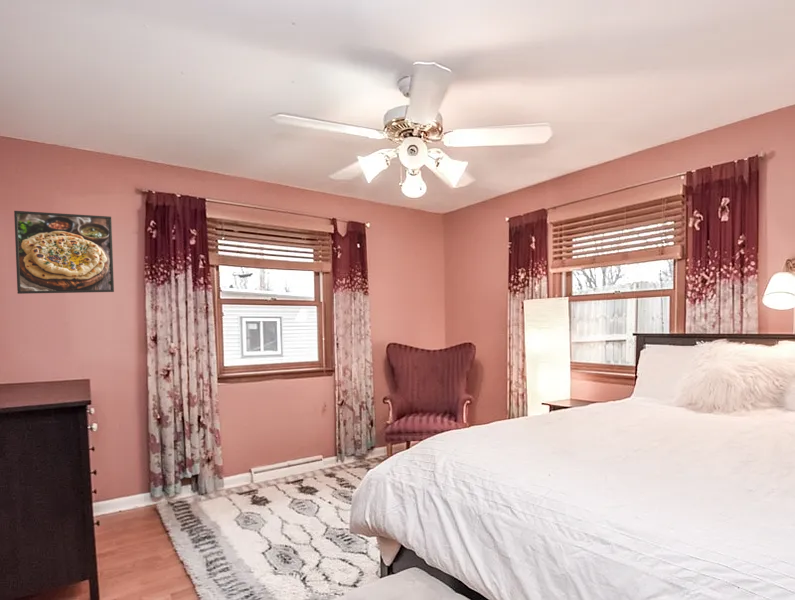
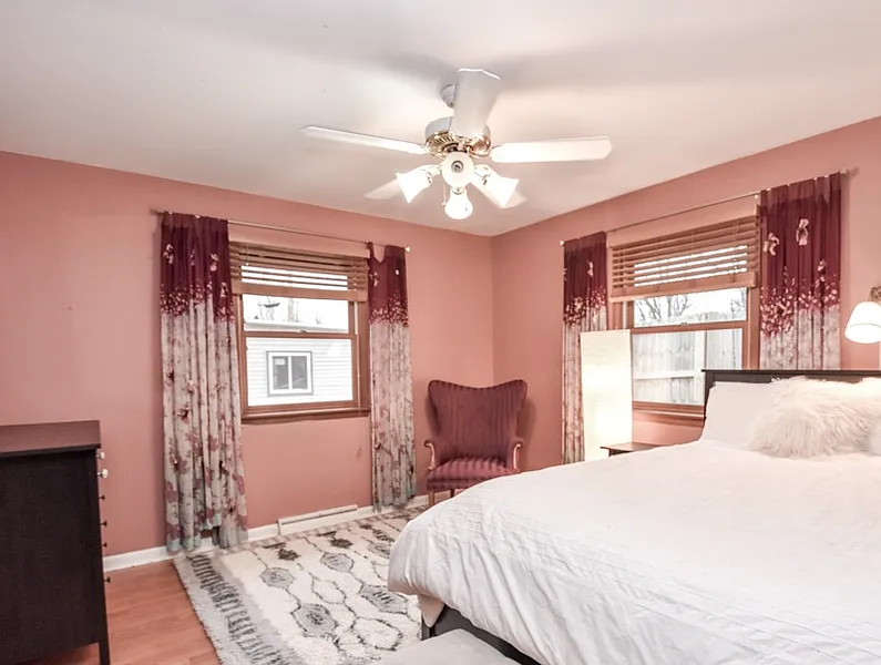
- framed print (66, 253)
